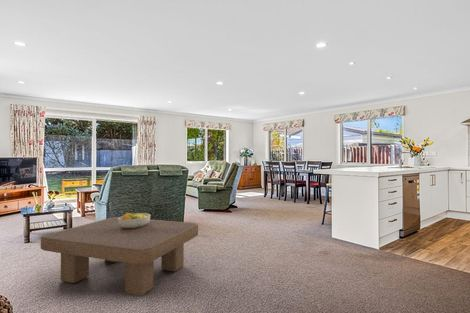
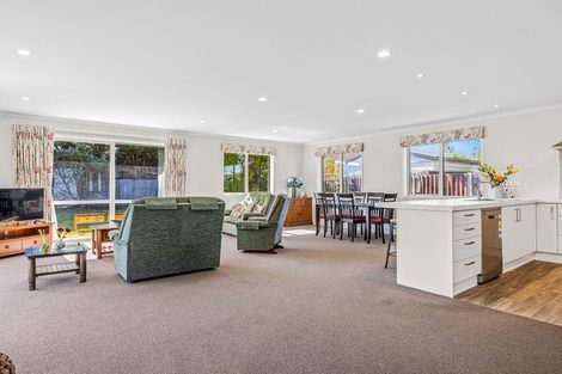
- fruit bowl (134, 218)
- coffee table (126, 251)
